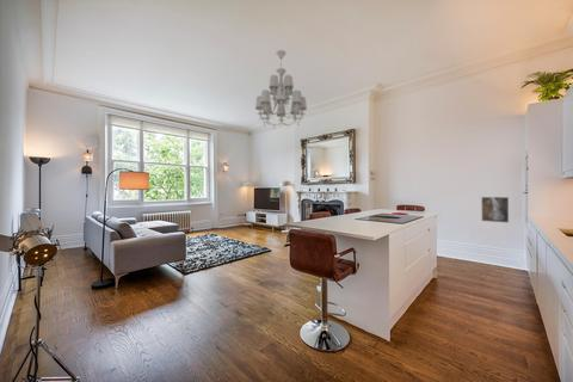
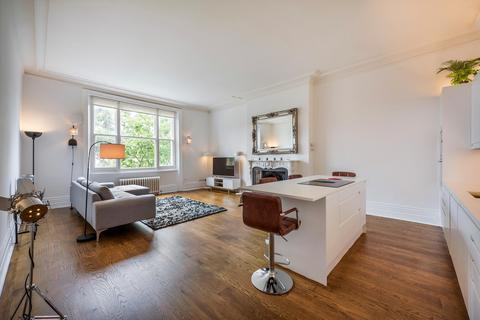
- chandelier (281, 87)
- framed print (494, 209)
